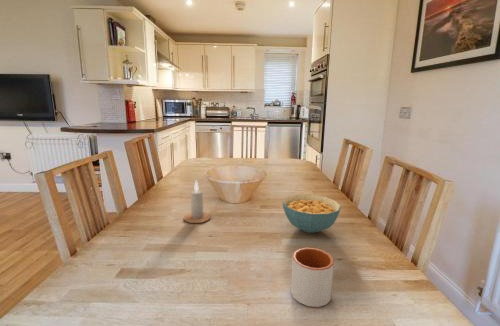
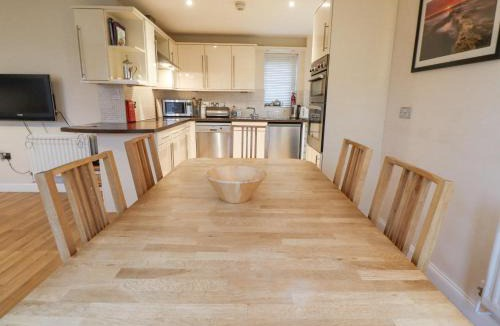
- mug (313, 272)
- cereal bowl (310, 216)
- candle (196, 199)
